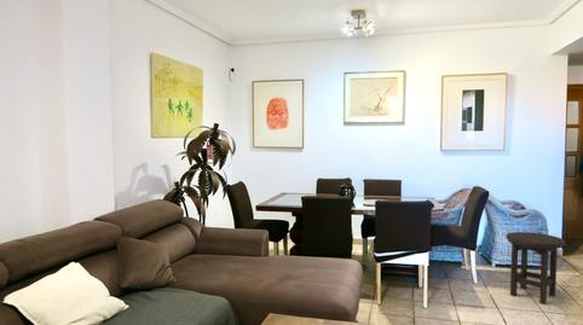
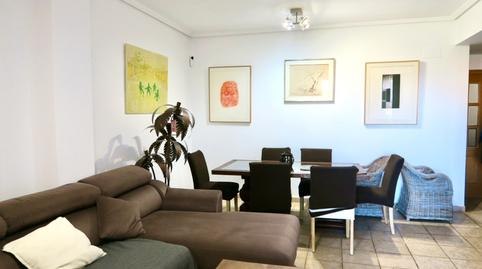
- stool (530, 272)
